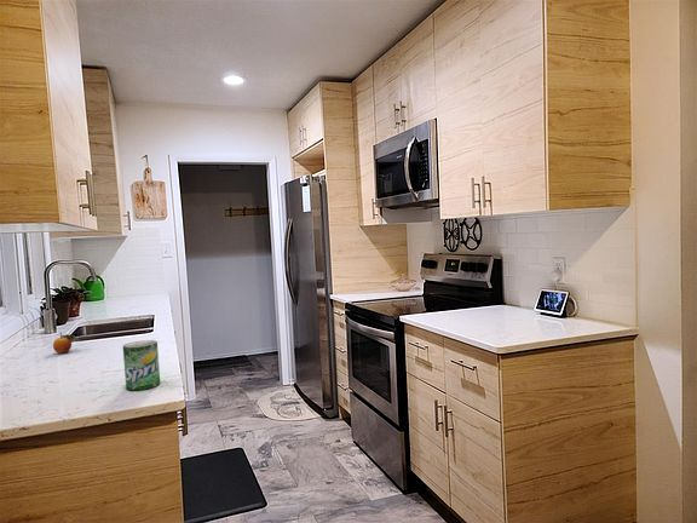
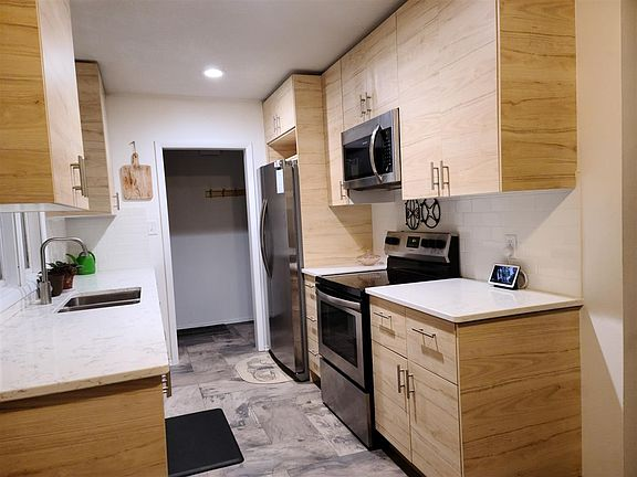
- beverage can (142, 364)
- fruit (67, 340)
